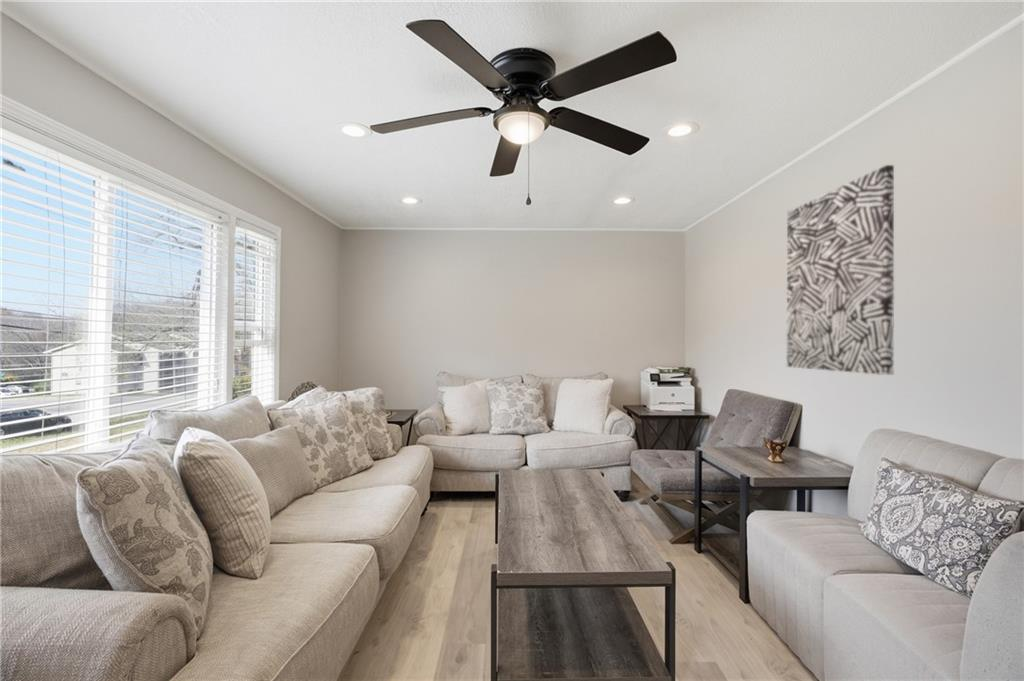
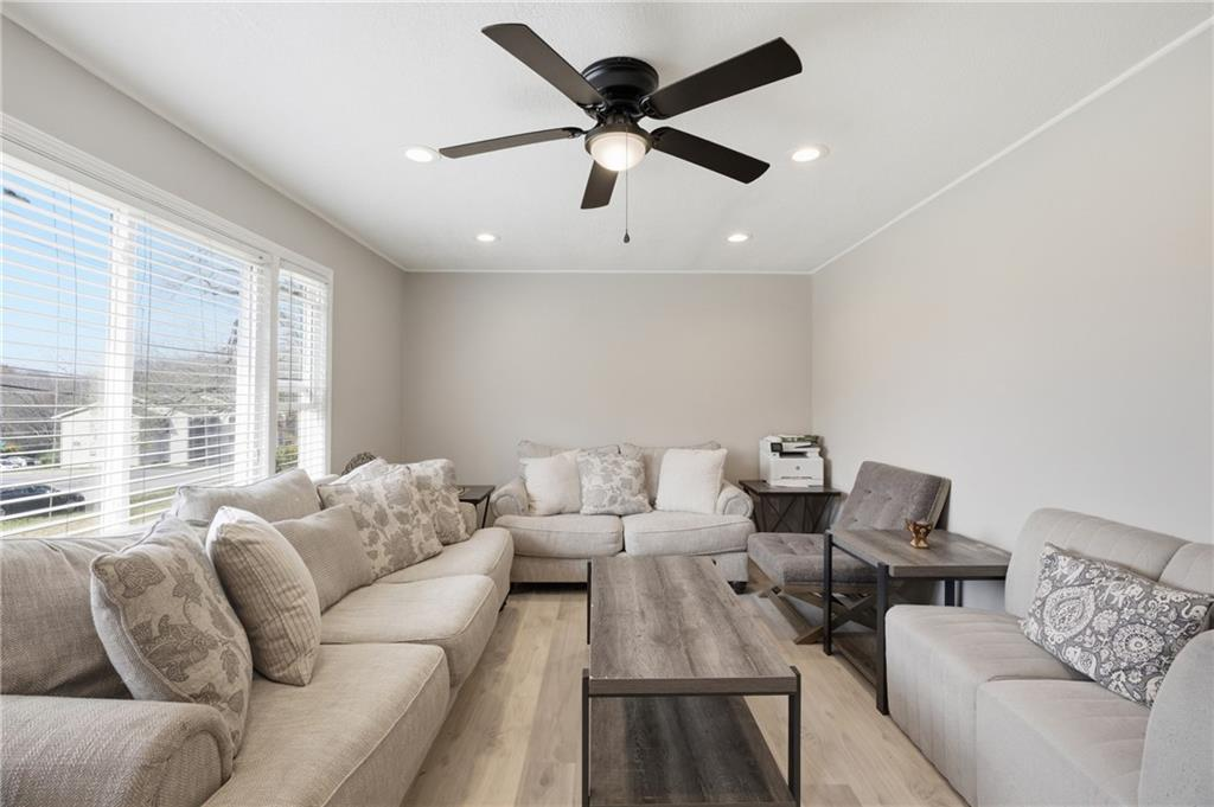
- wall art (832, 281)
